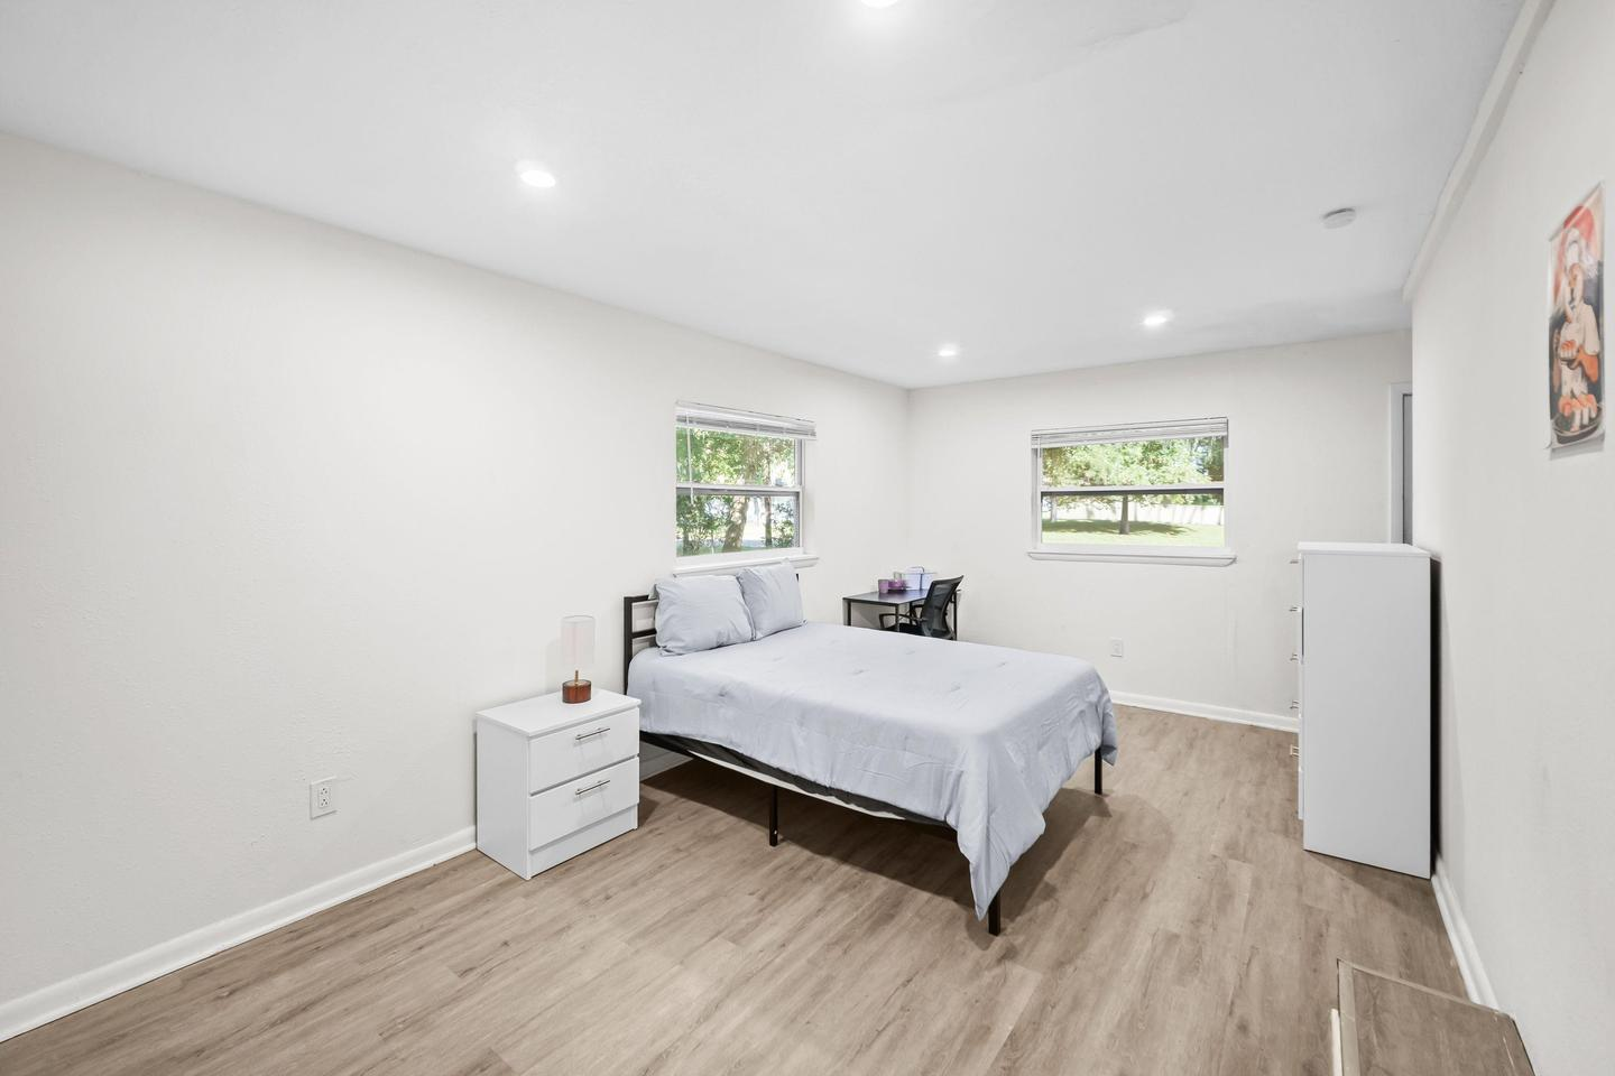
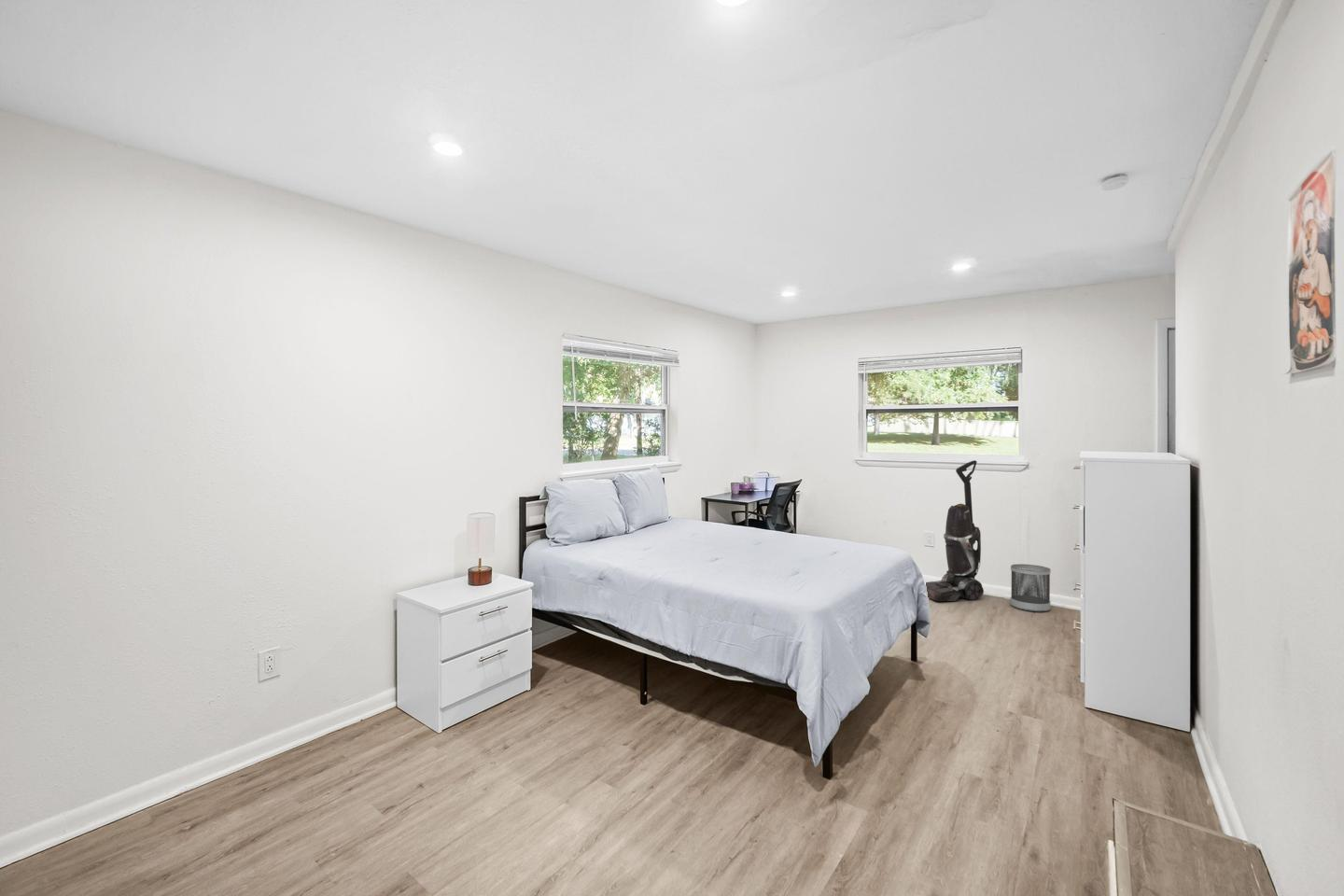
+ wastebasket (1029, 587)
+ vacuum cleaner (948, 527)
